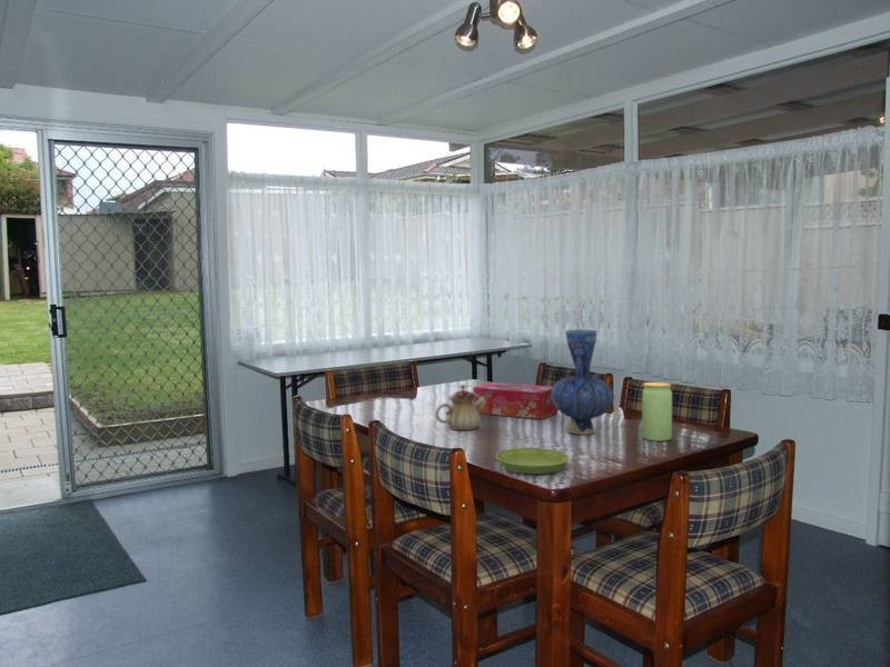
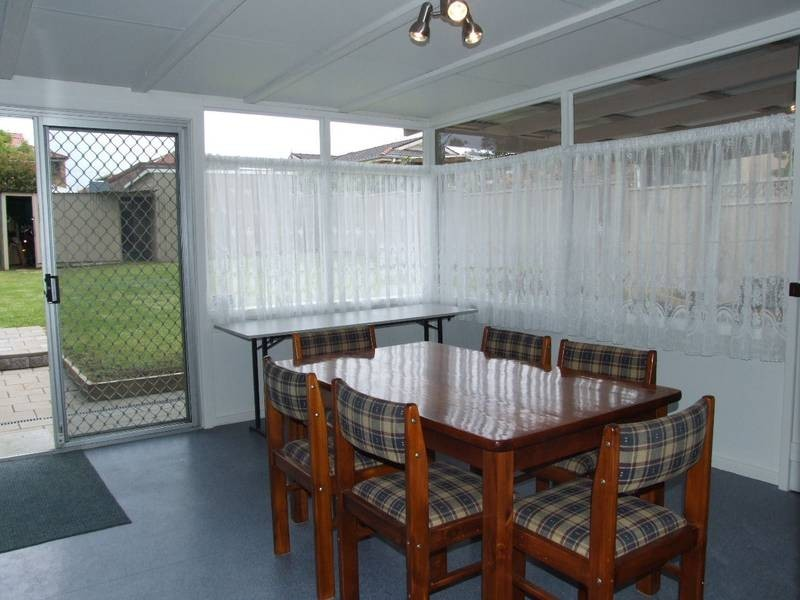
- teapot (461, 406)
- saucer (532, 461)
- tissue box (515, 399)
- jar (656, 410)
- vase (582, 381)
